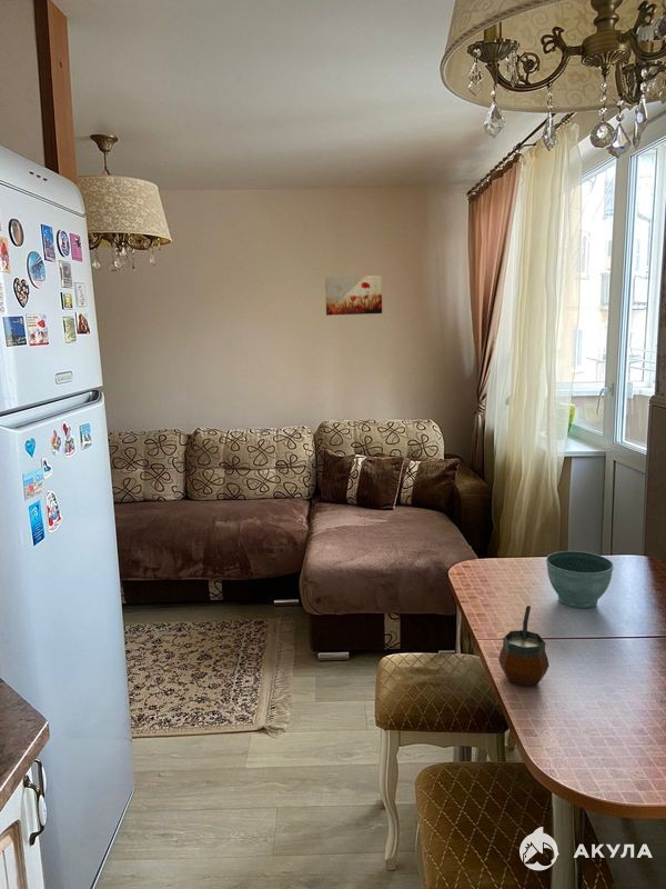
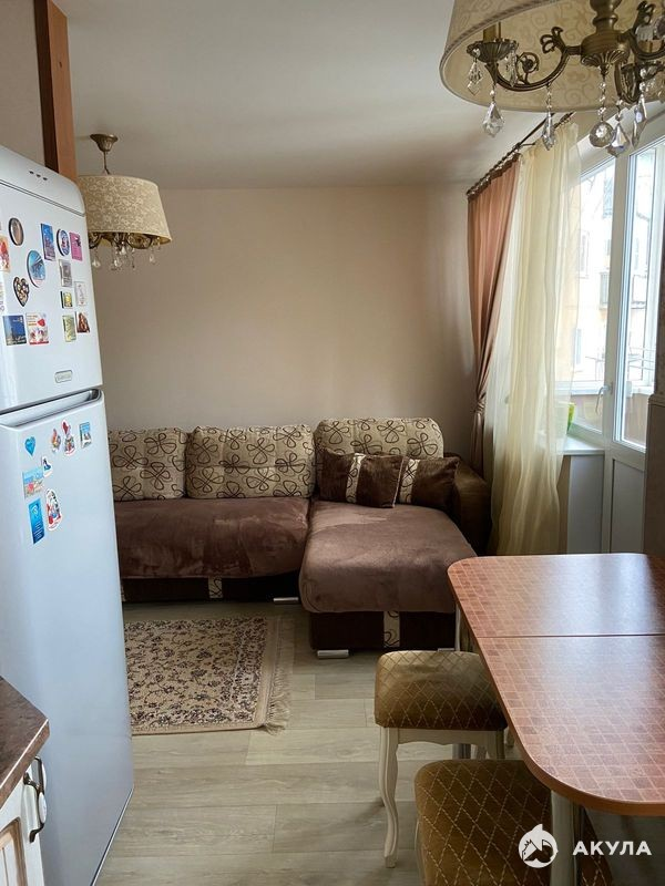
- flower pot (578, 580)
- wall art (353, 296)
- gourd (524, 646)
